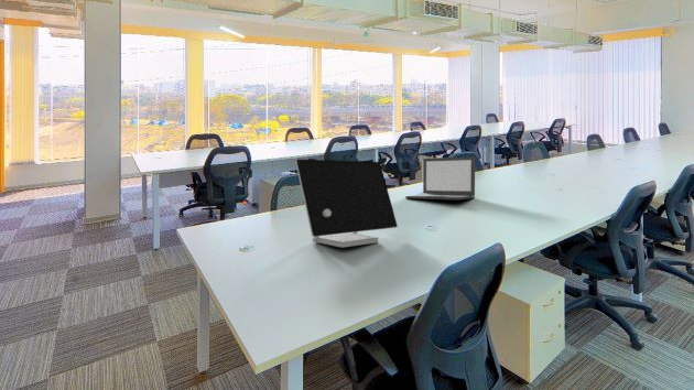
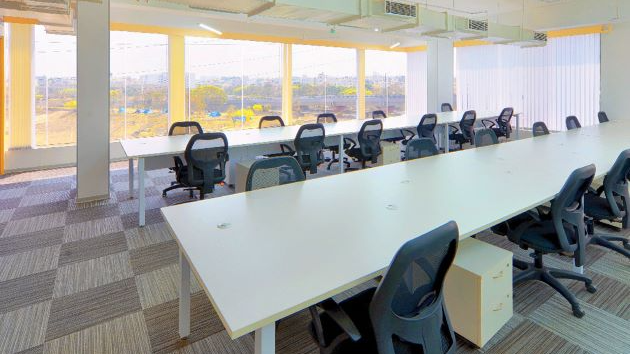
- laptop (440, 177)
- computer monitor (345, 201)
